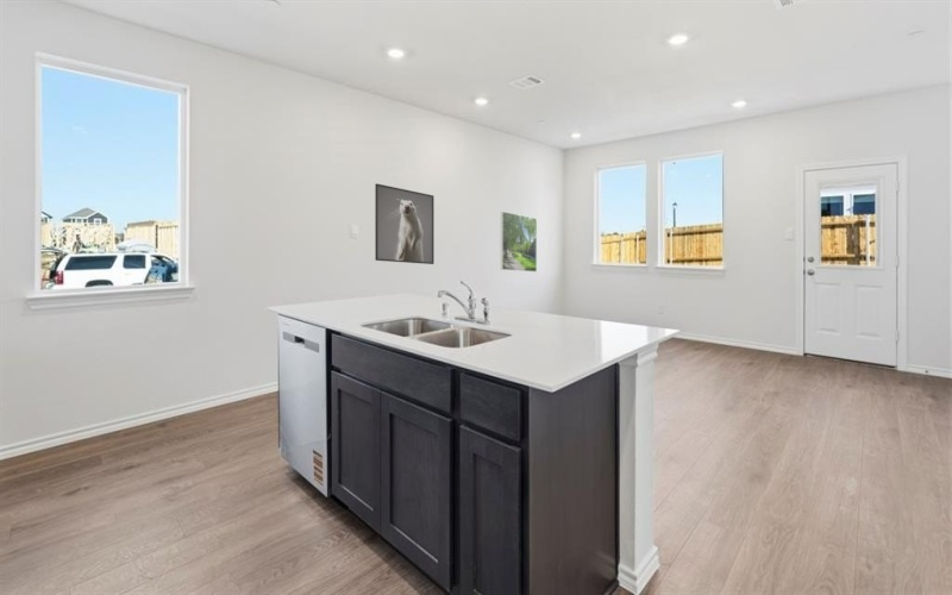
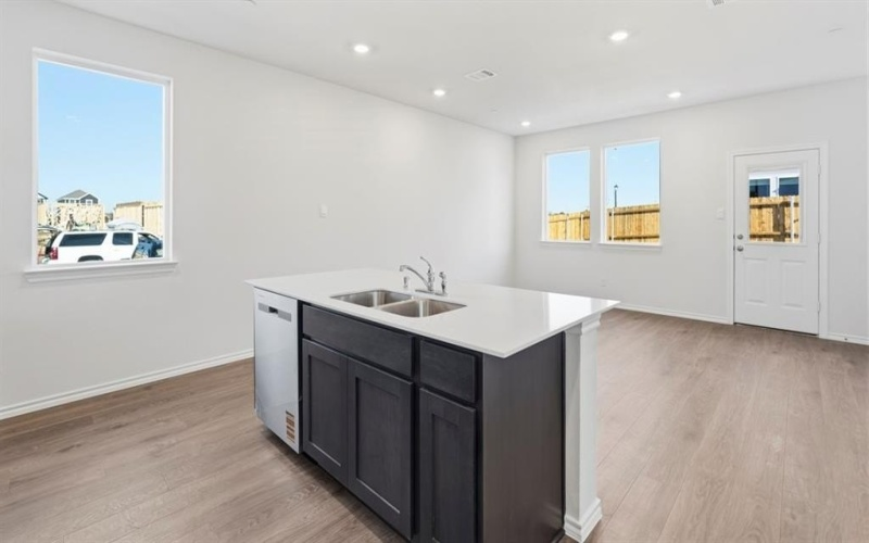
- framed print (519, 243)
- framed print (406, 226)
